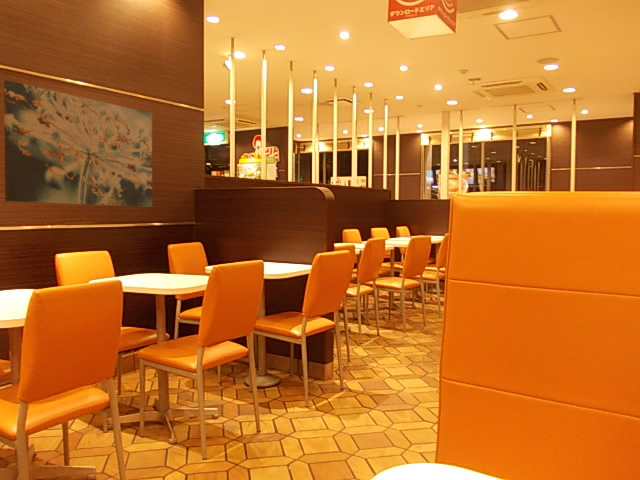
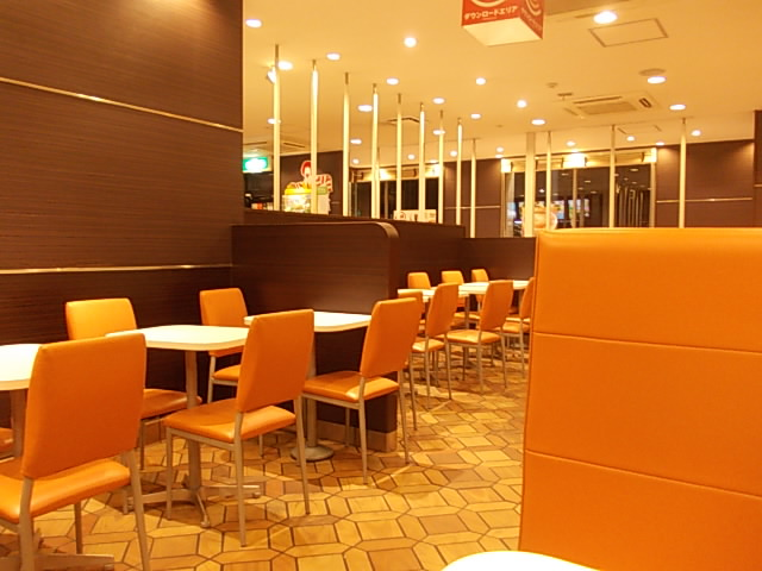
- wall art (87, 151)
